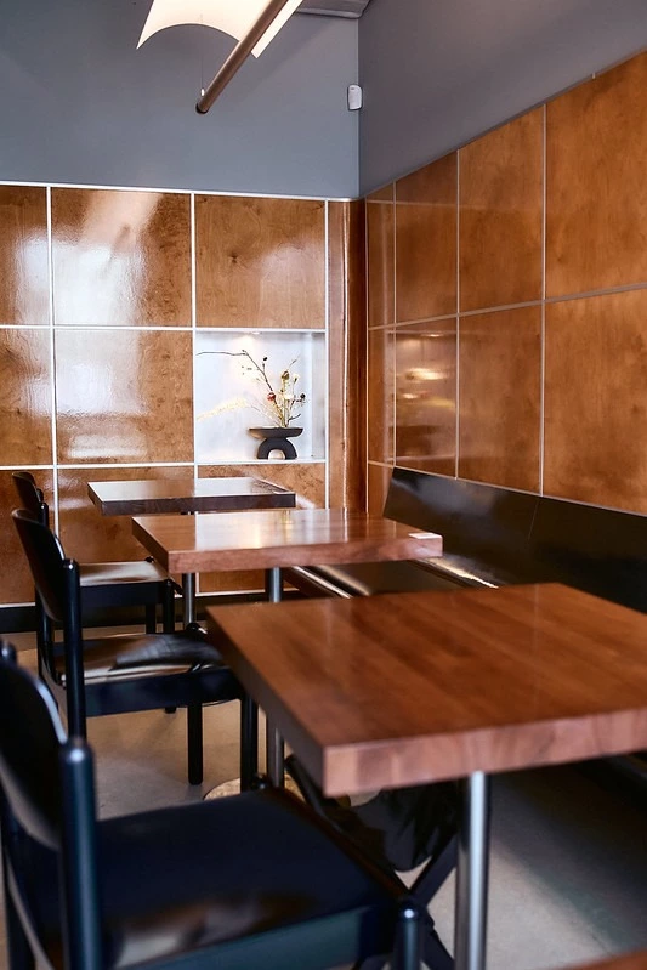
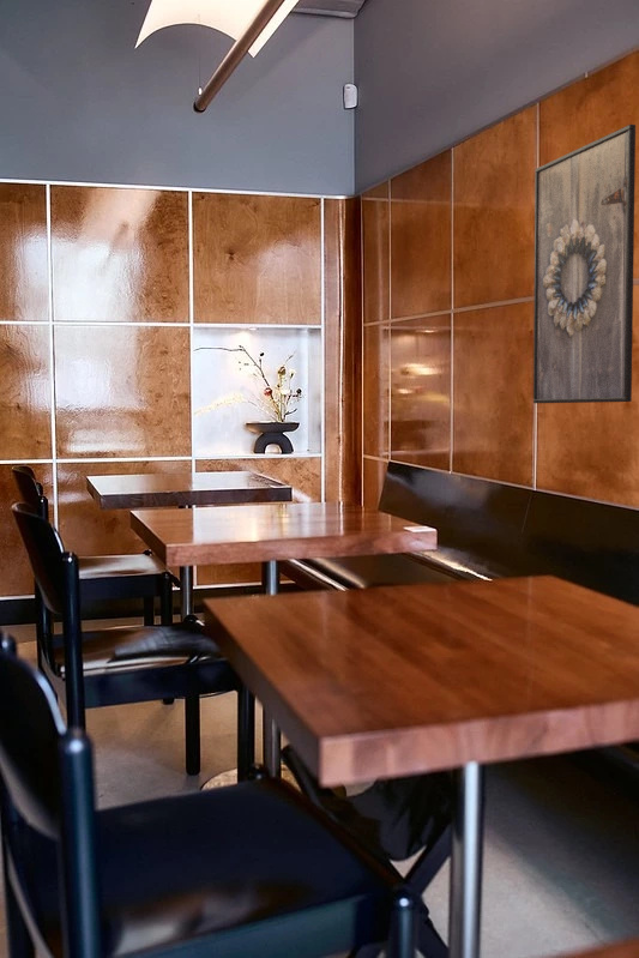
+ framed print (579, 276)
